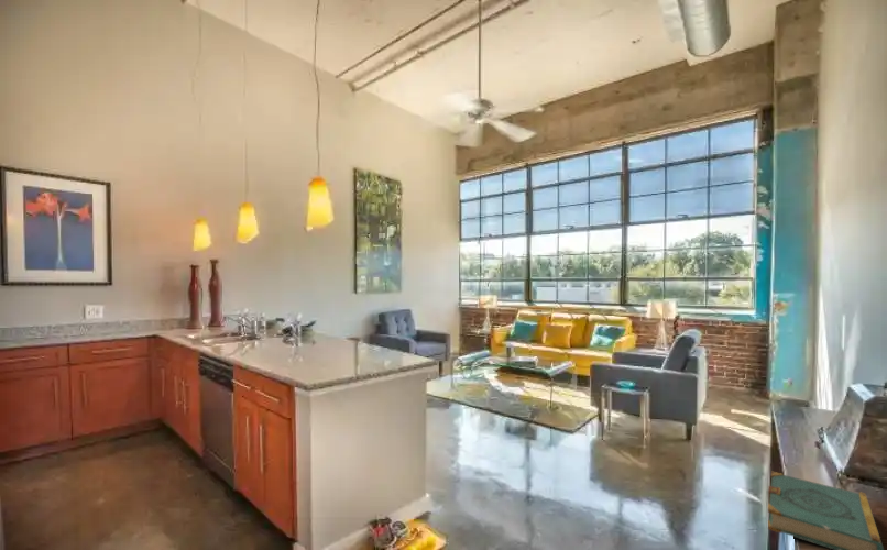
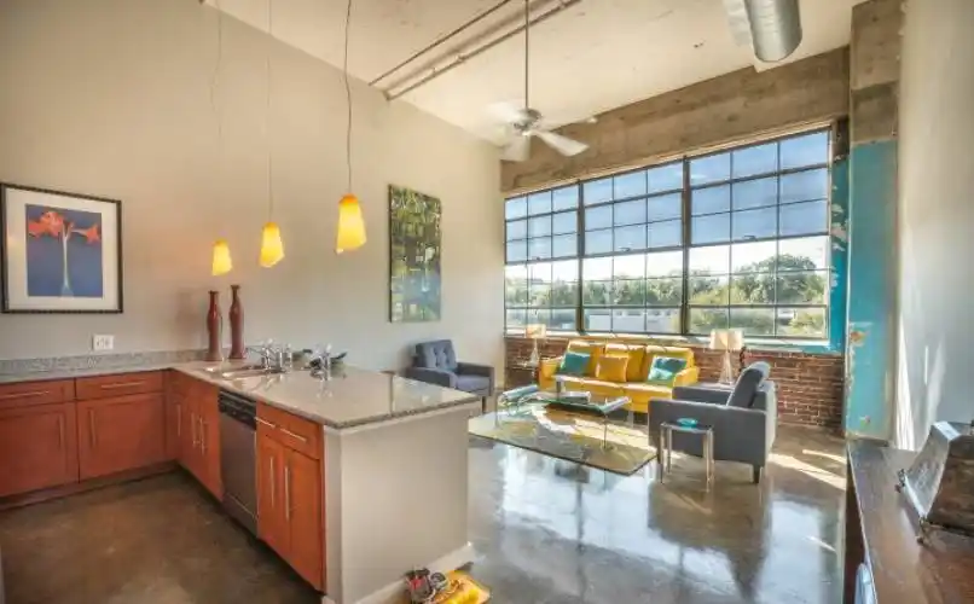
- book (819, 510)
